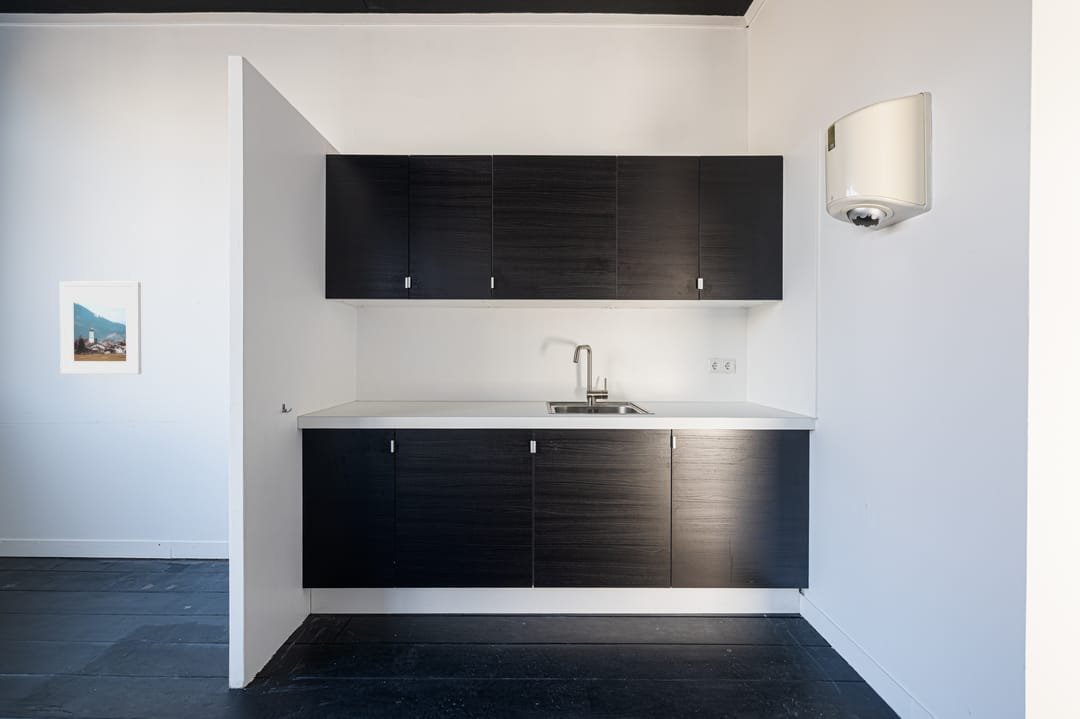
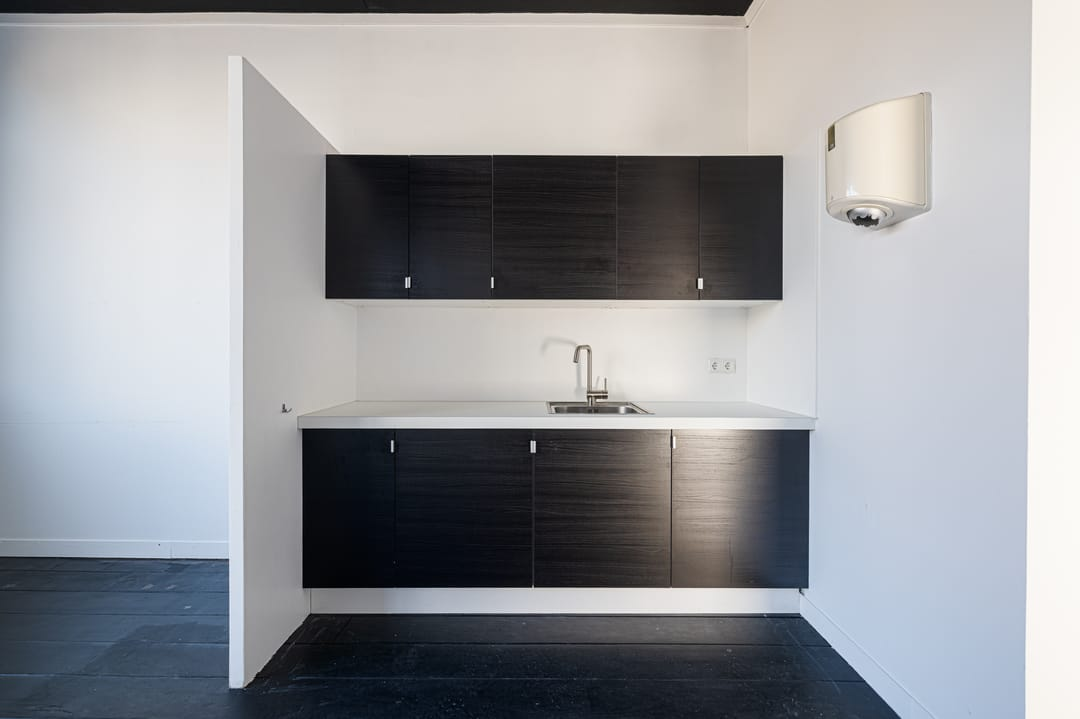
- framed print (100, 327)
